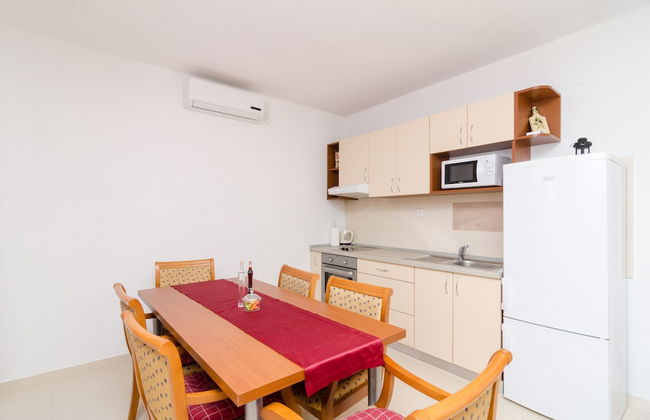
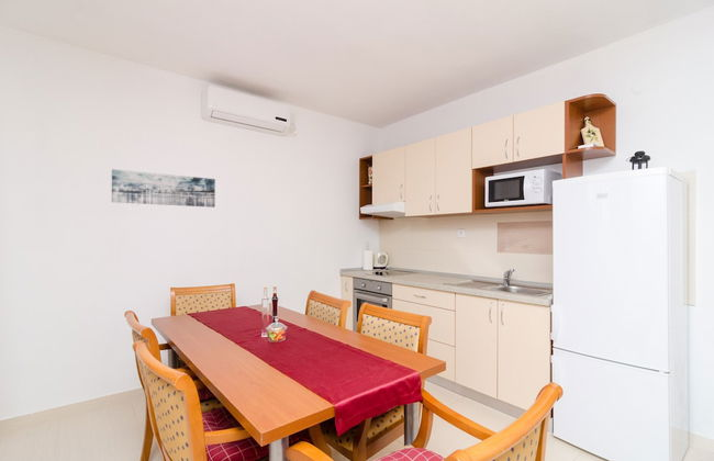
+ wall art (167, 189)
